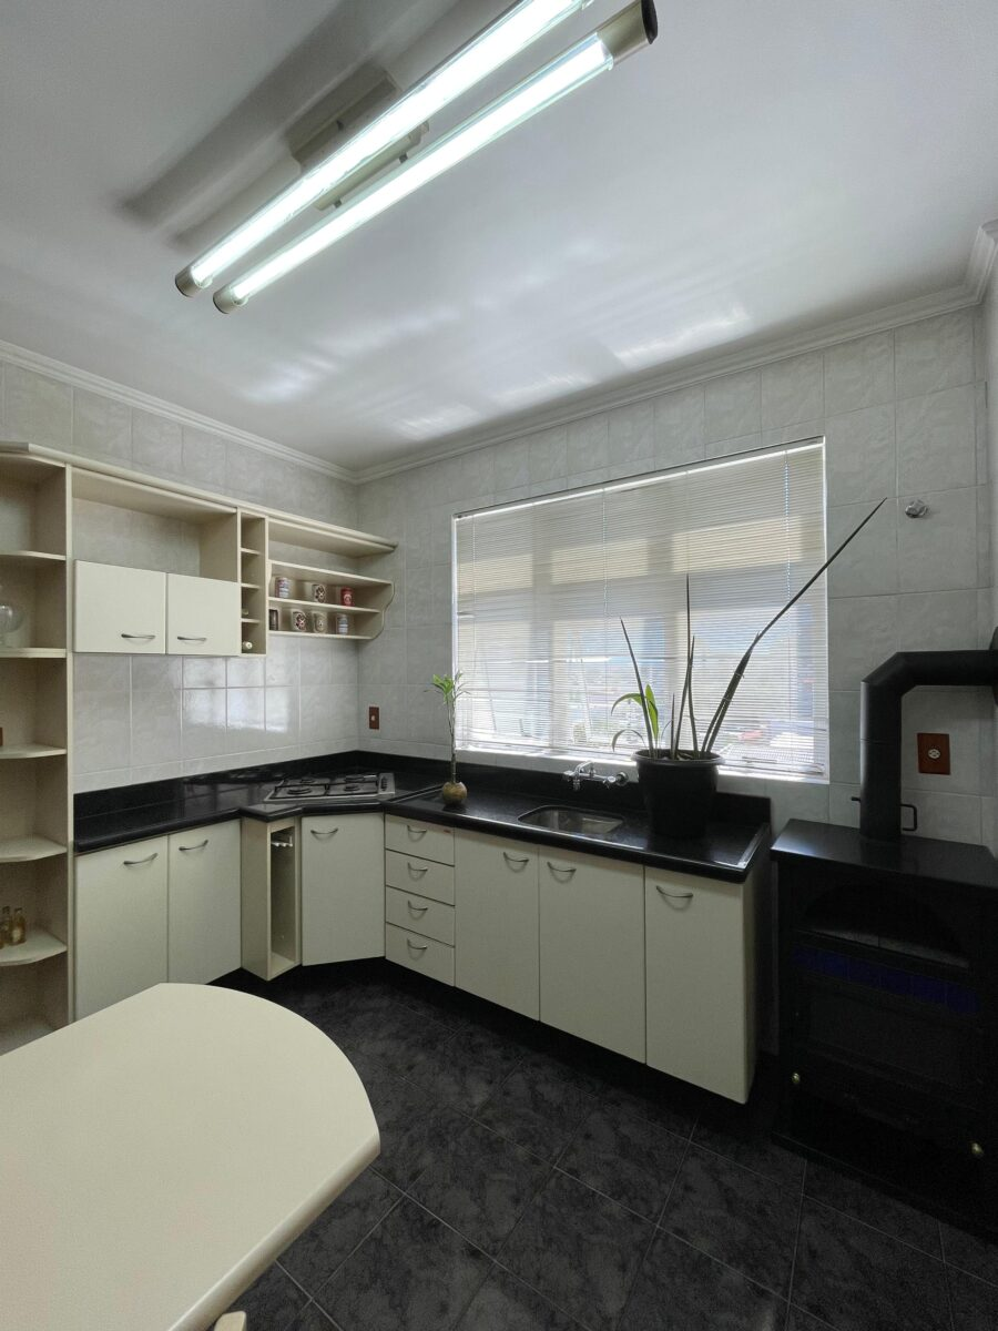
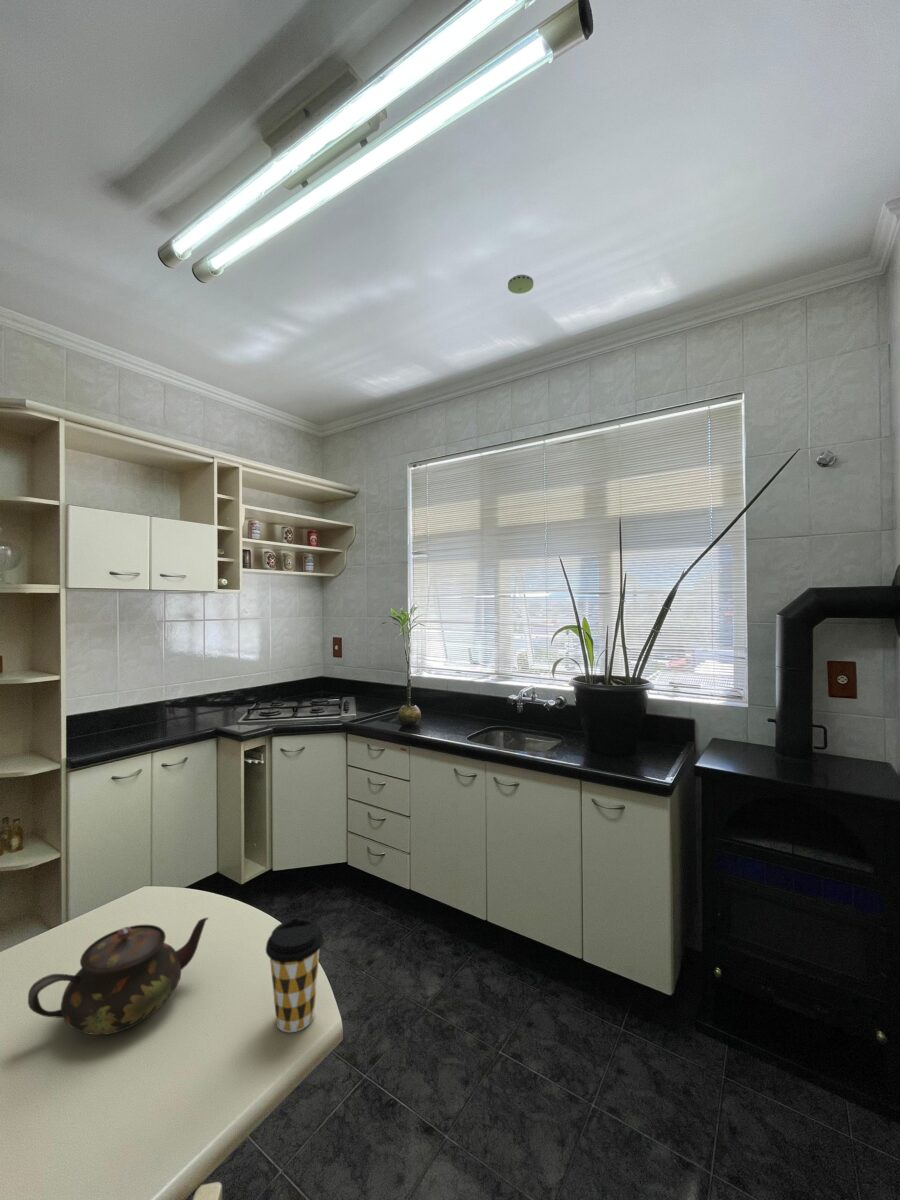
+ smoke detector (520, 283)
+ coffee cup (295, 974)
+ teapot (126, 967)
